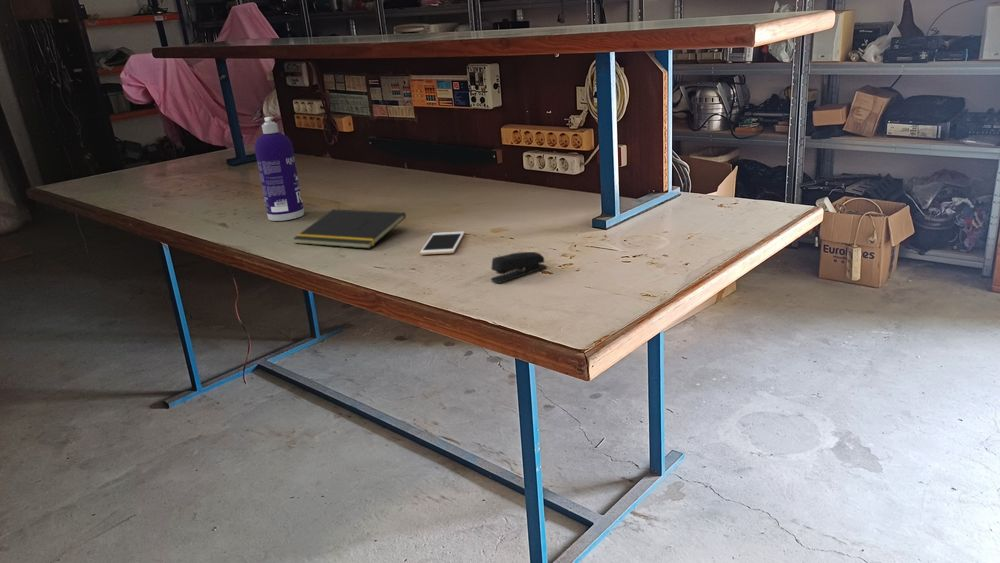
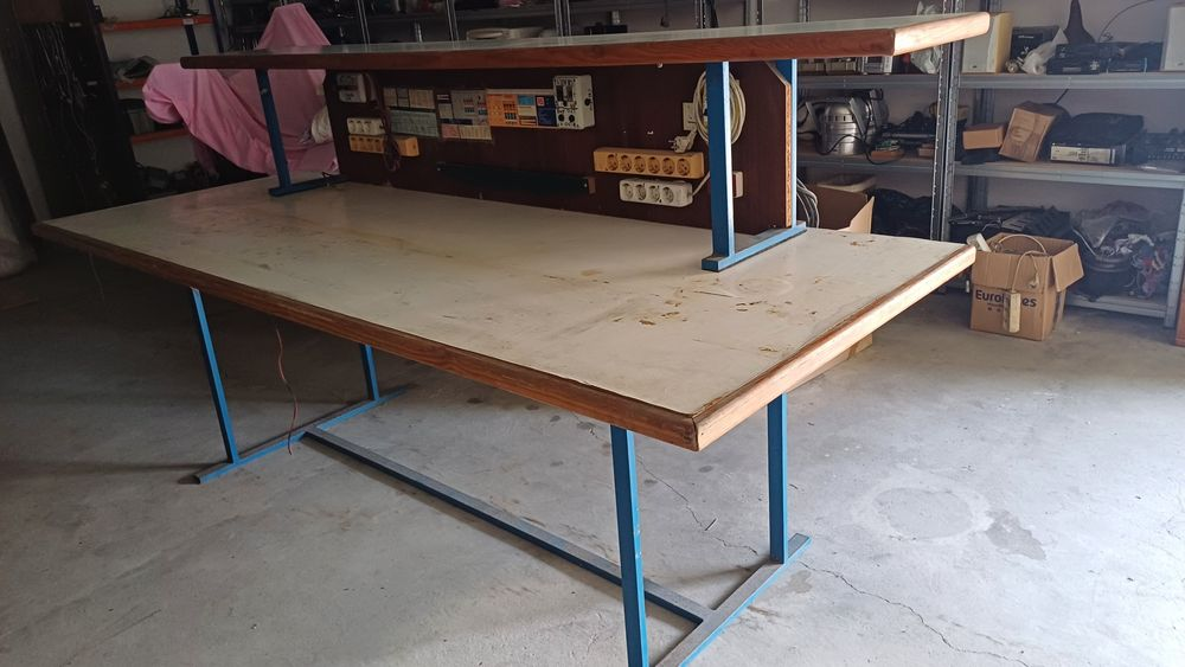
- cell phone (443, 242)
- spray bottle (277, 167)
- notepad (350, 227)
- stapler (518, 262)
